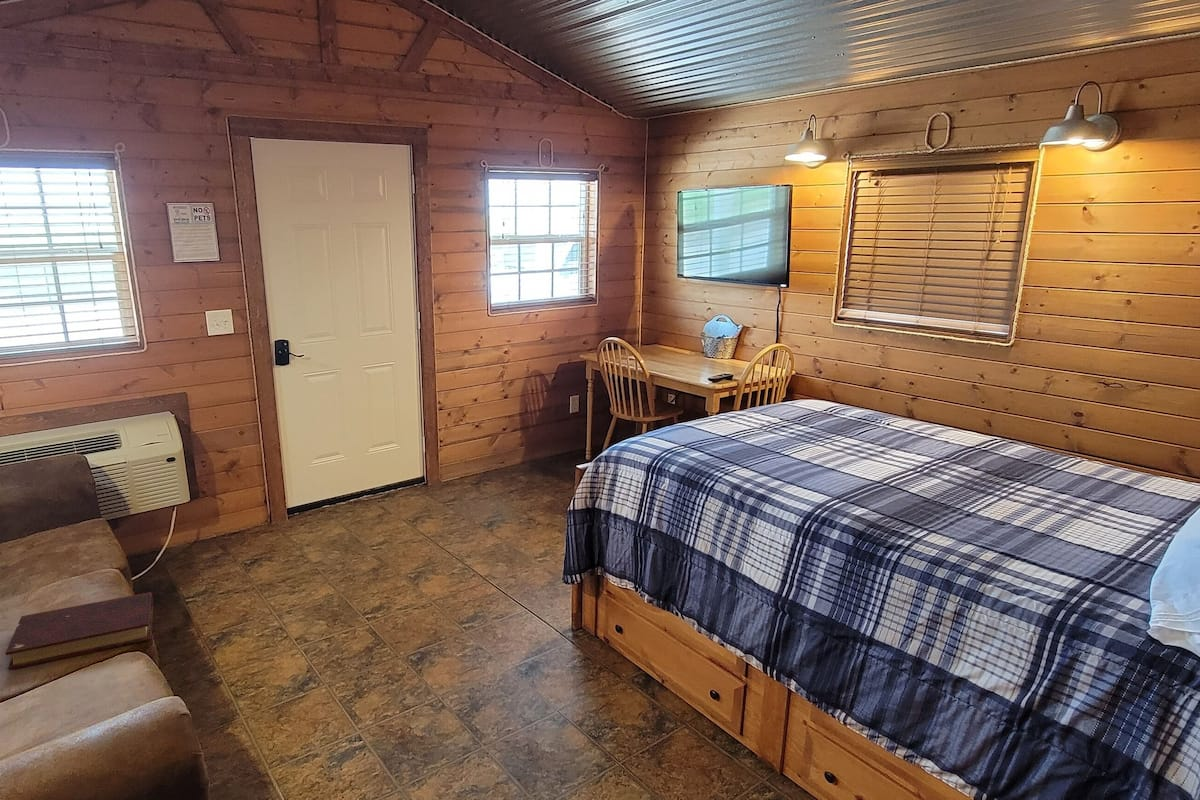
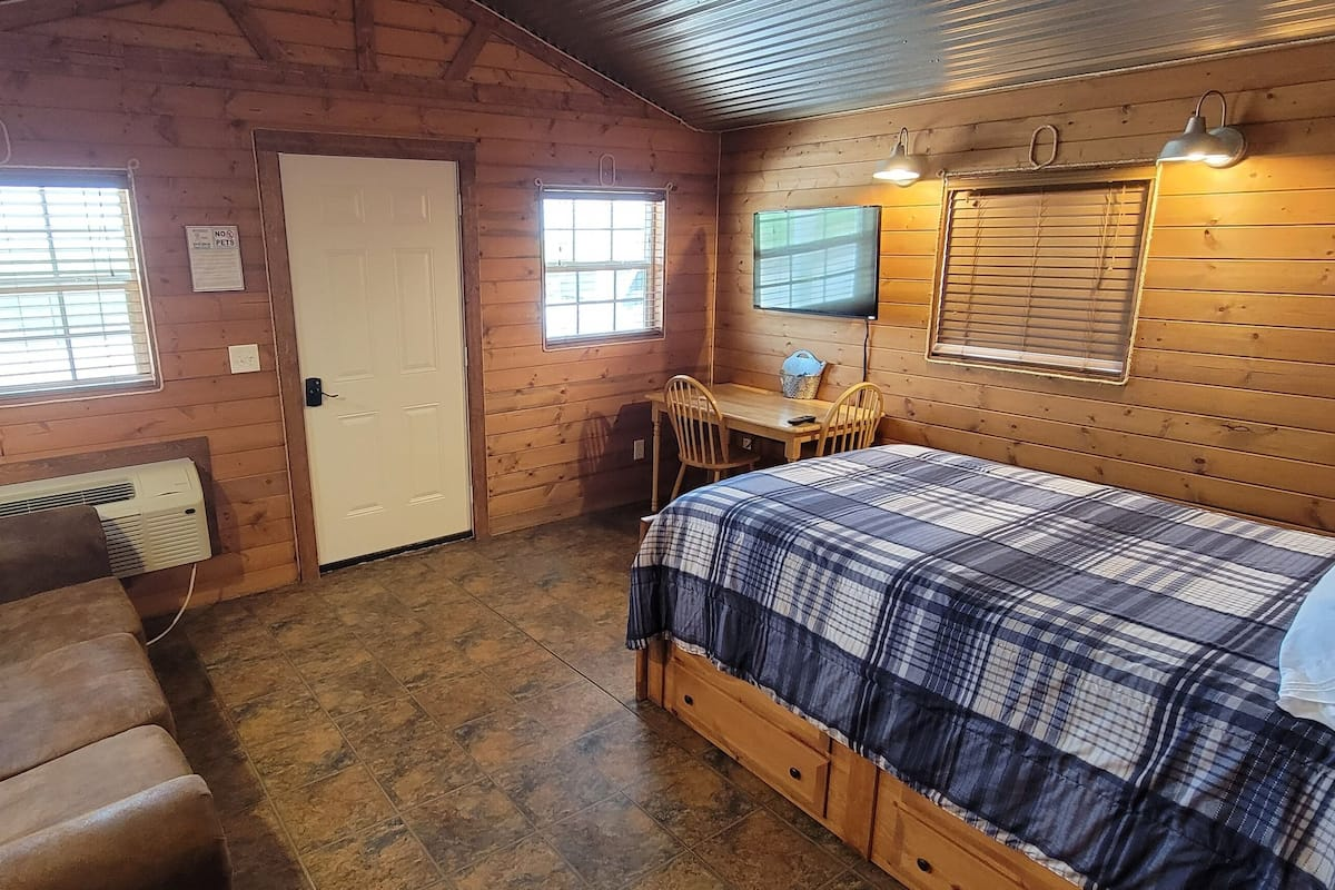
- book (85, 627)
